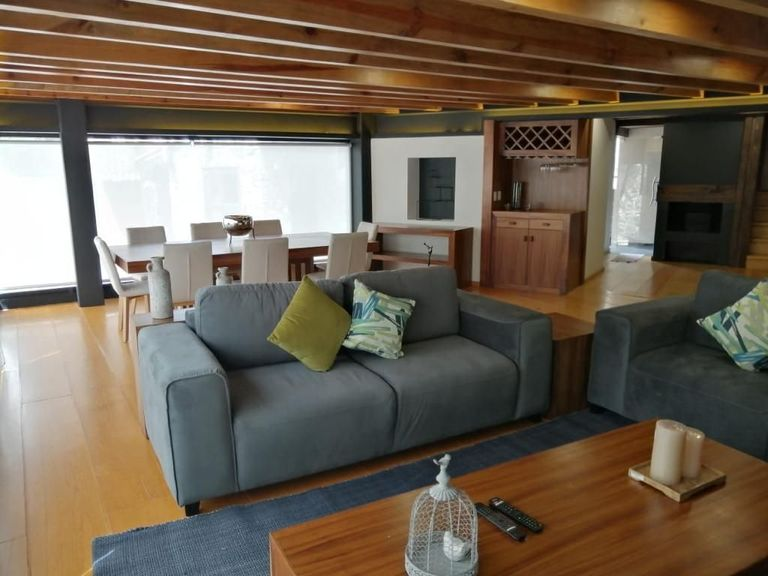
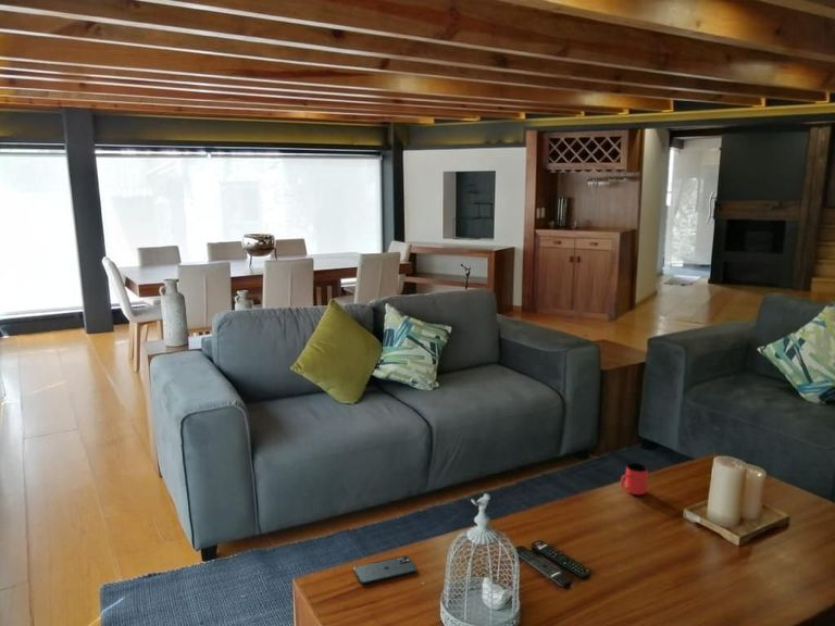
+ smartphone (385, 568)
+ cup (633, 479)
